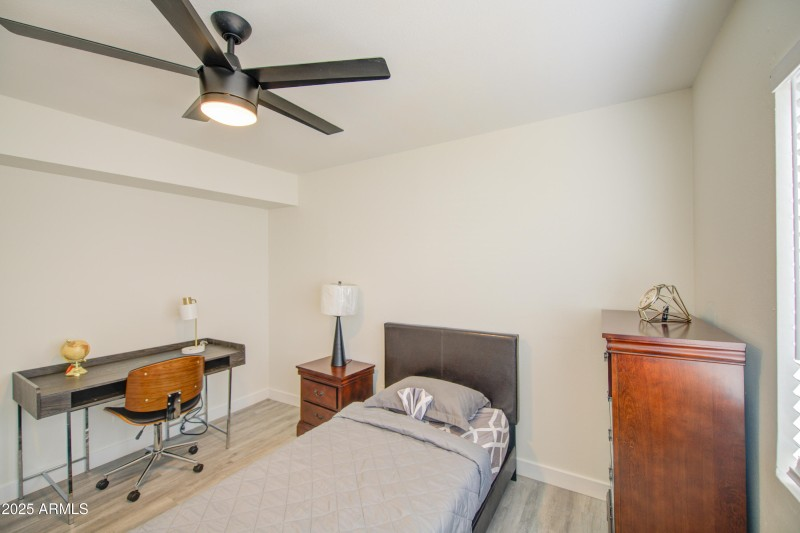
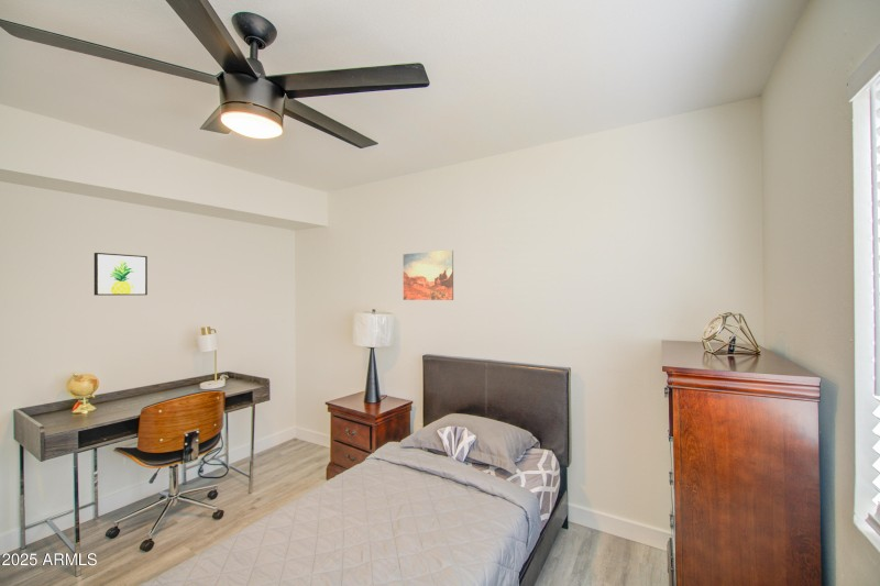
+ wall art (121, 275)
+ wall art (427, 276)
